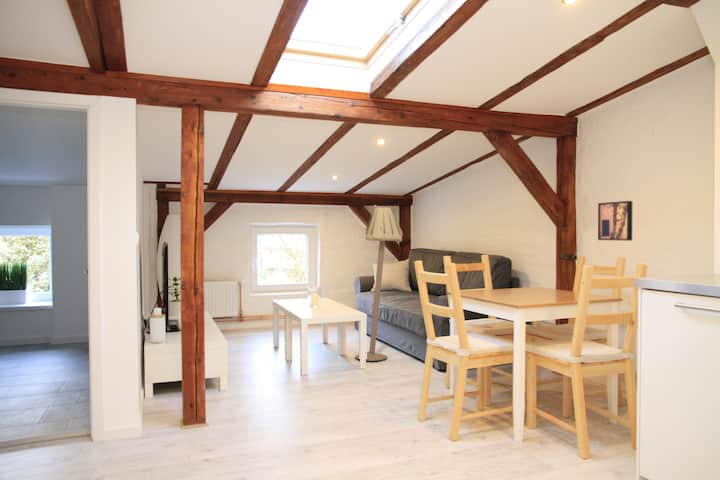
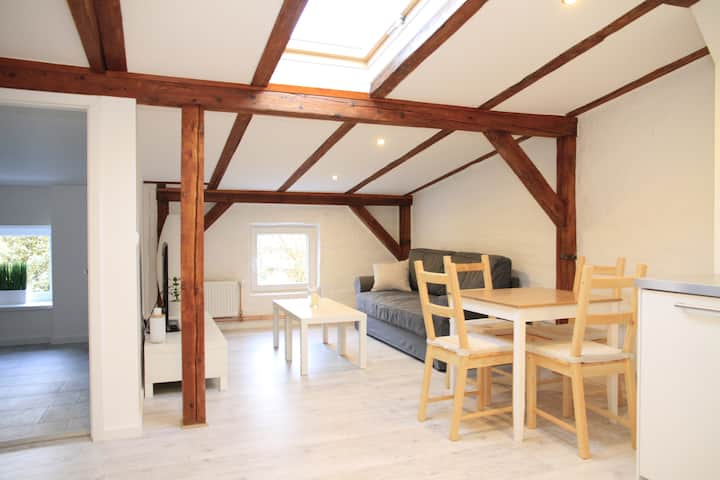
- floor lamp (379, 281)
- wall art (614, 221)
